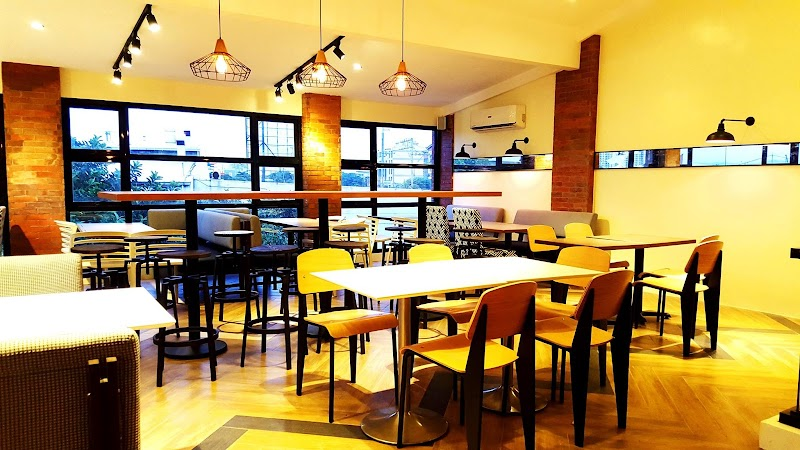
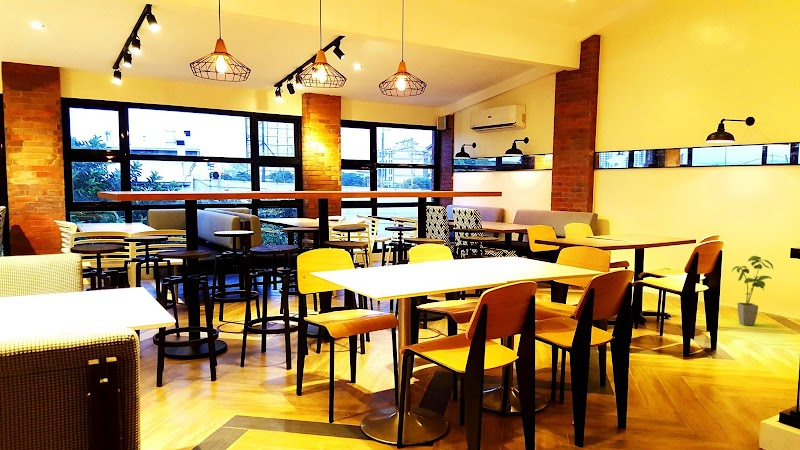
+ house plant (752, 290)
